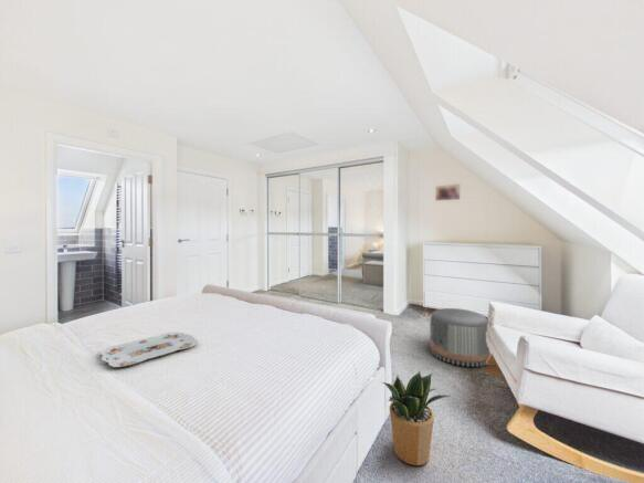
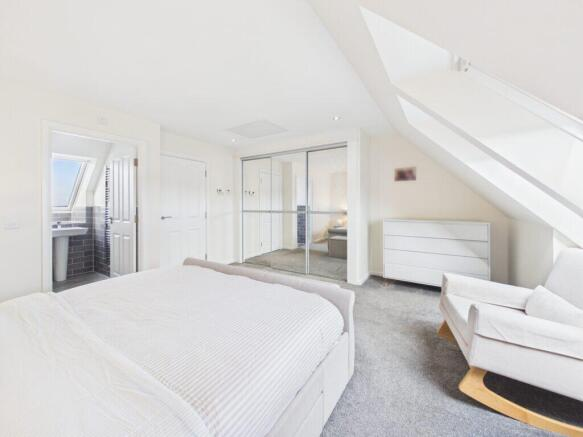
- pouf (458, 332)
- potted plant (415, 417)
- serving tray (151, 347)
